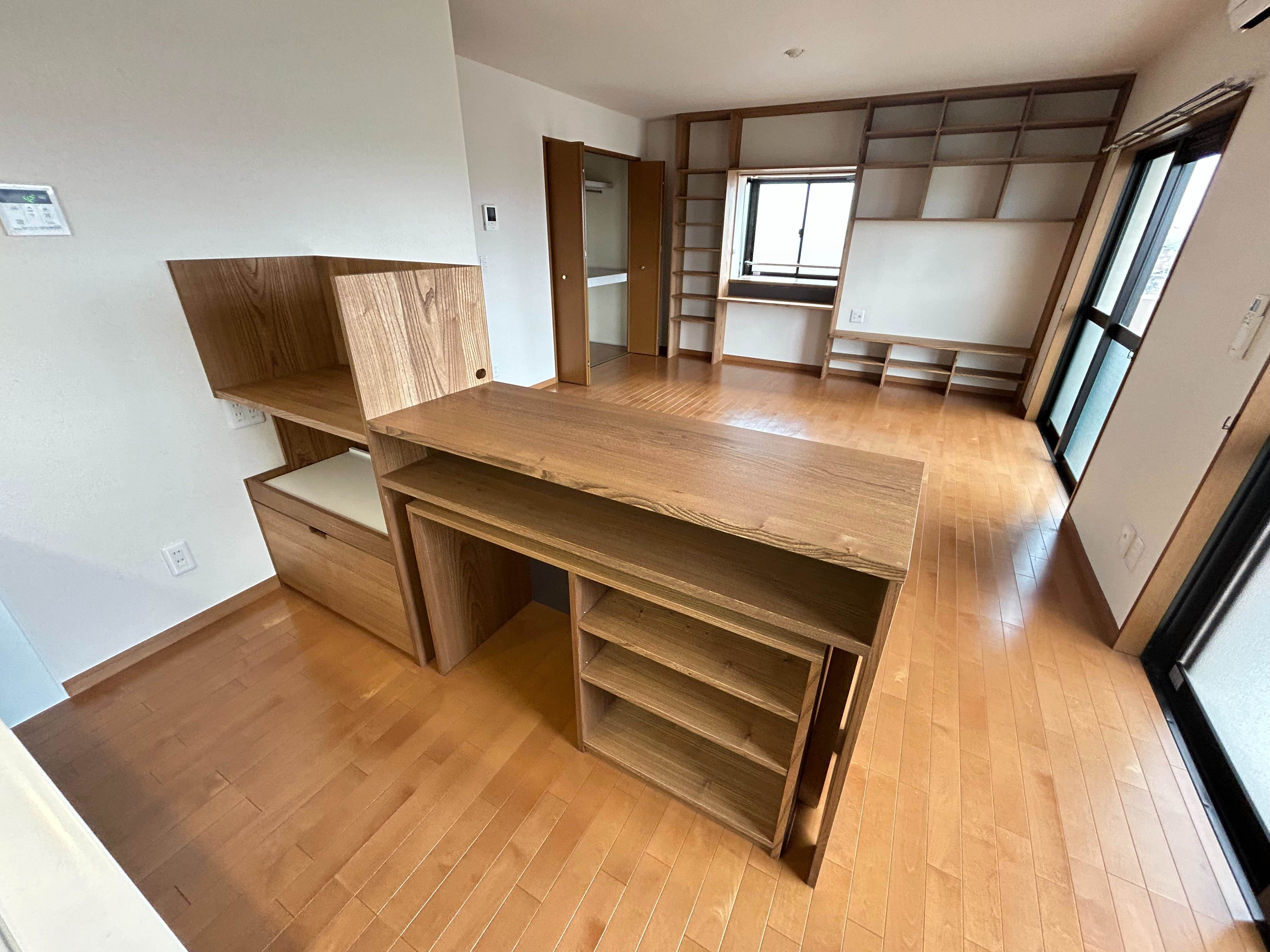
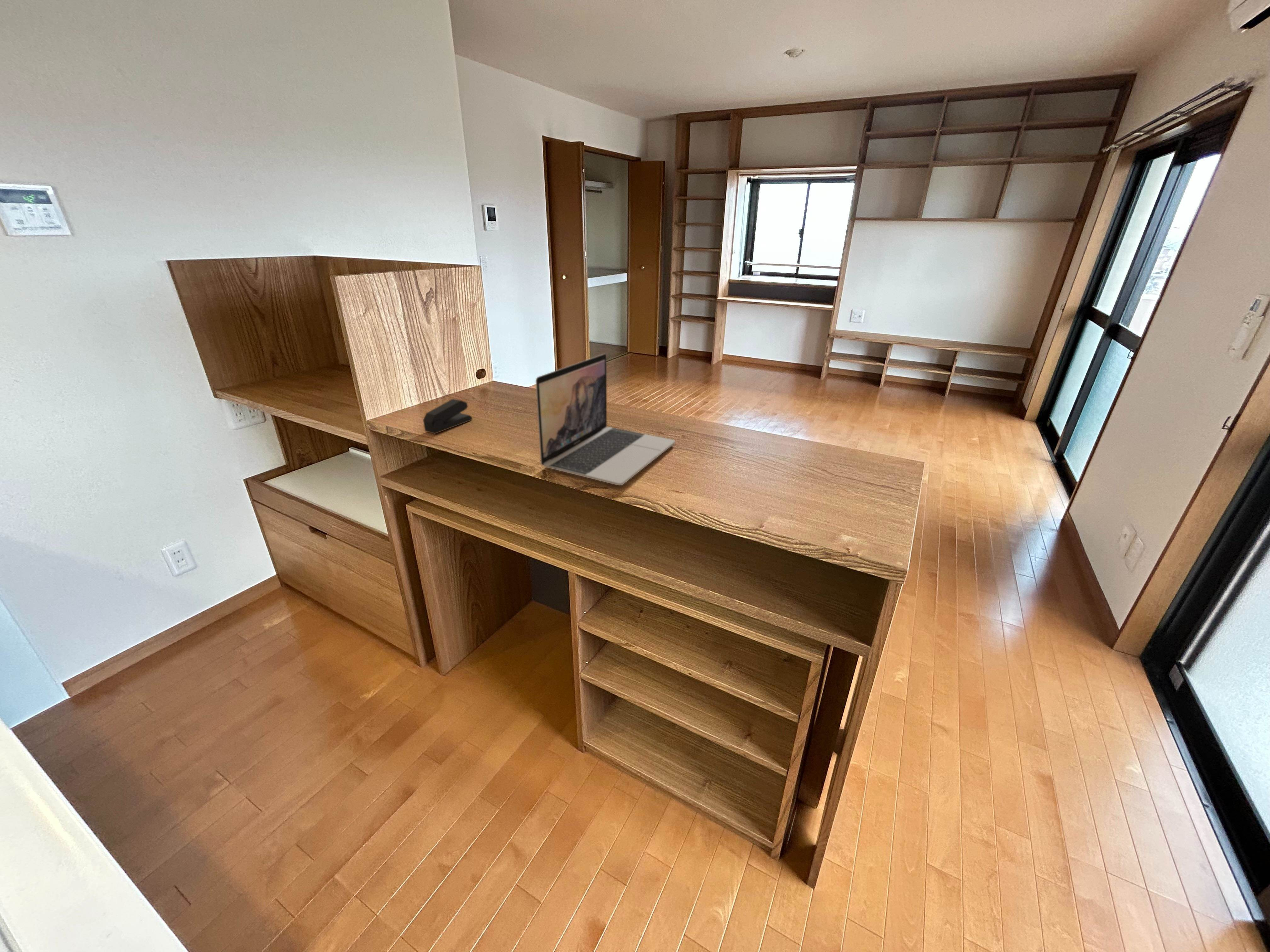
+ laptop (606, 414)
+ stapler (447, 414)
